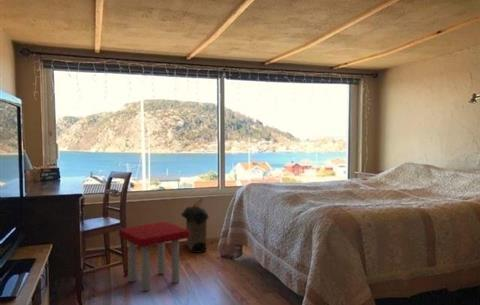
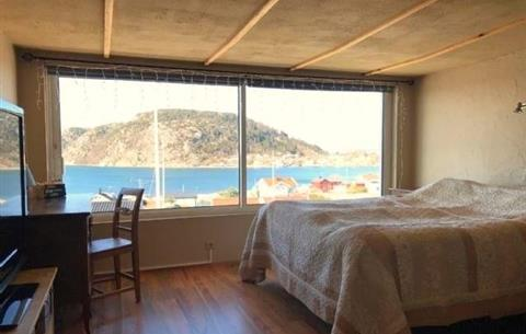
- laundry hamper (195, 222)
- stool (158, 255)
